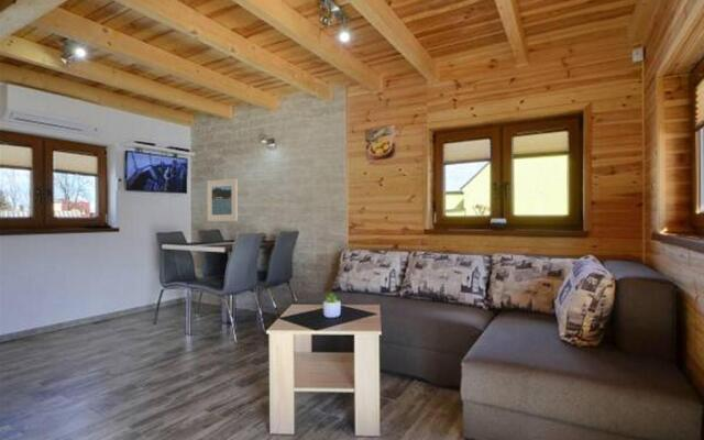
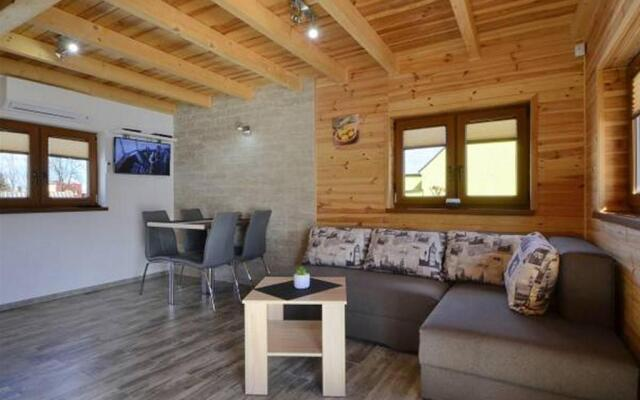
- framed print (221, 200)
